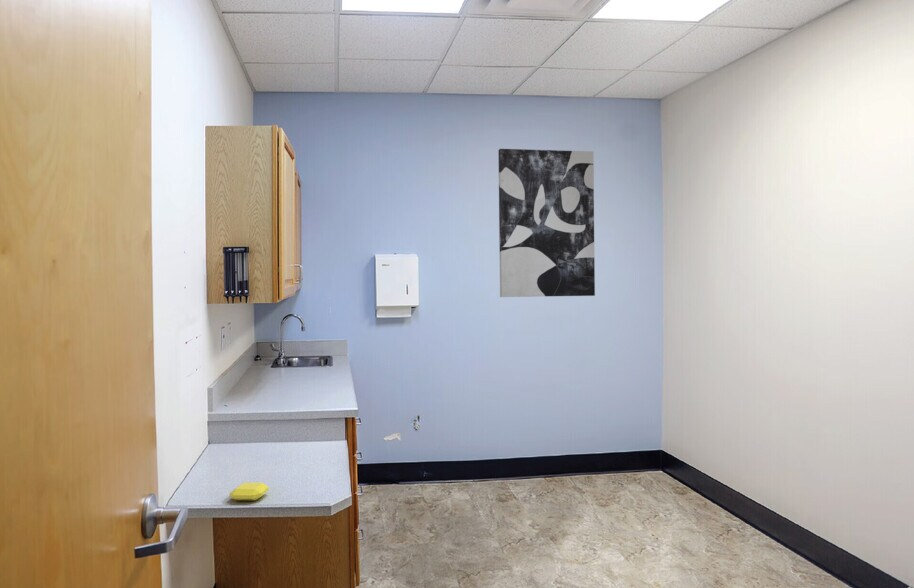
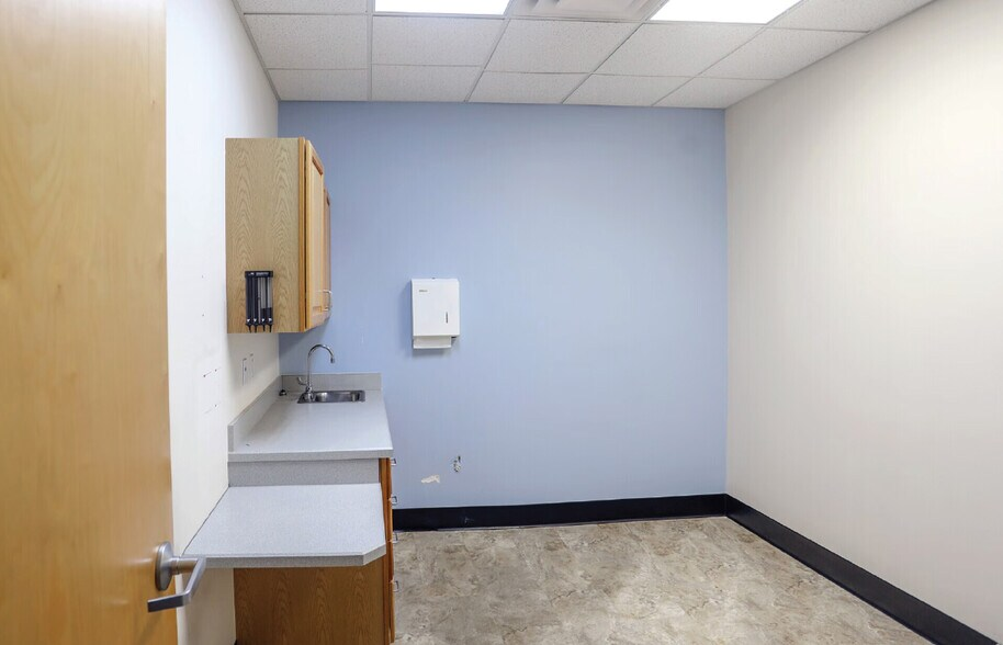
- soap bar (249, 491)
- wall art (547, 223)
